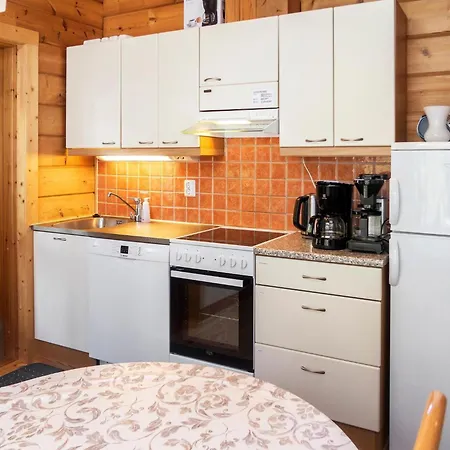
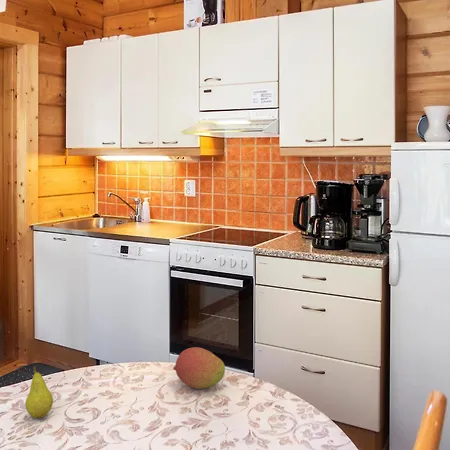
+ fruit (39, 390)
+ fruit (198, 367)
